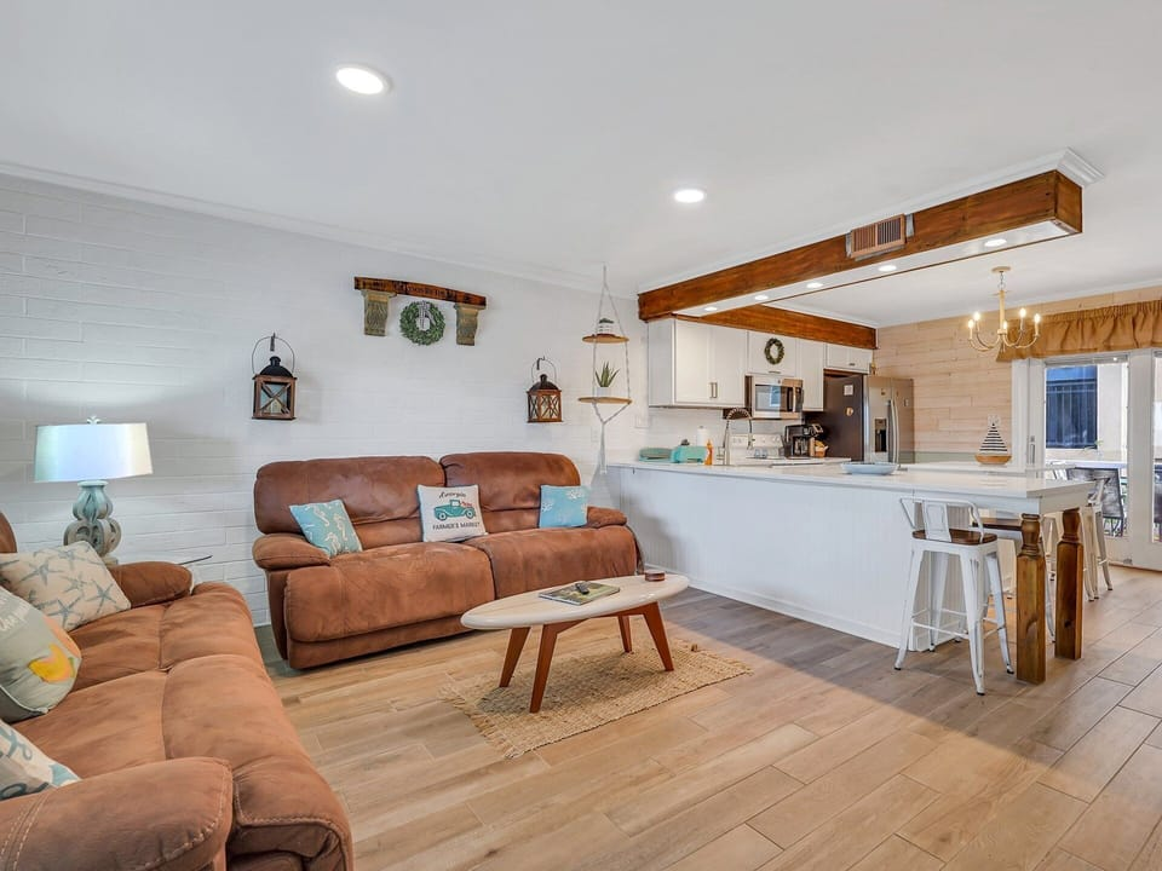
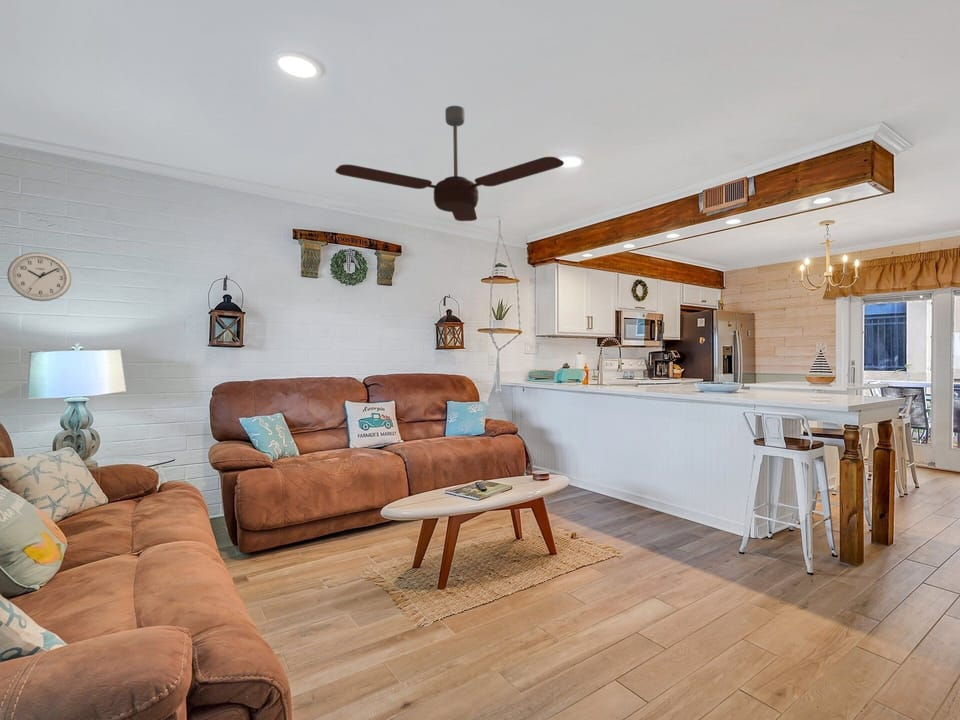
+ wall clock (40, 276)
+ ceiling fan (454, 164)
